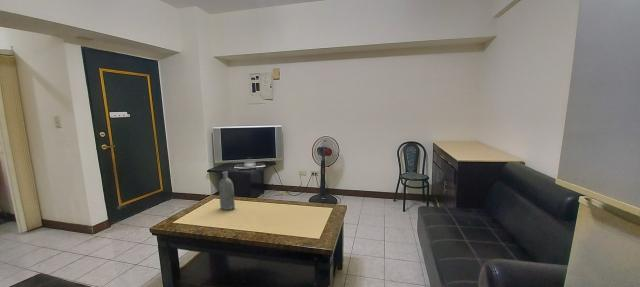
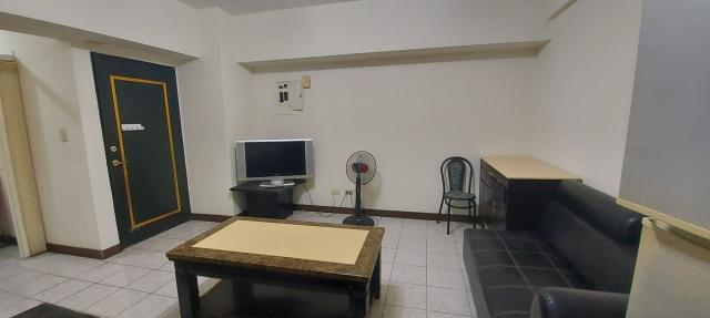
- bottle (226, 190)
